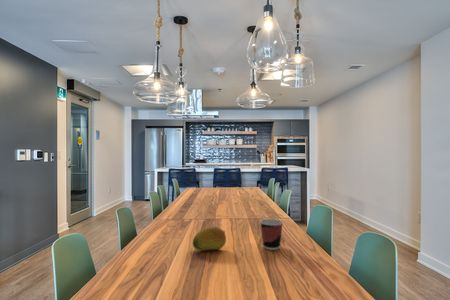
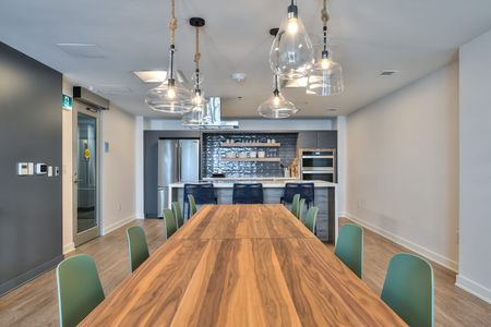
- fruit (209, 238)
- cup (271, 234)
